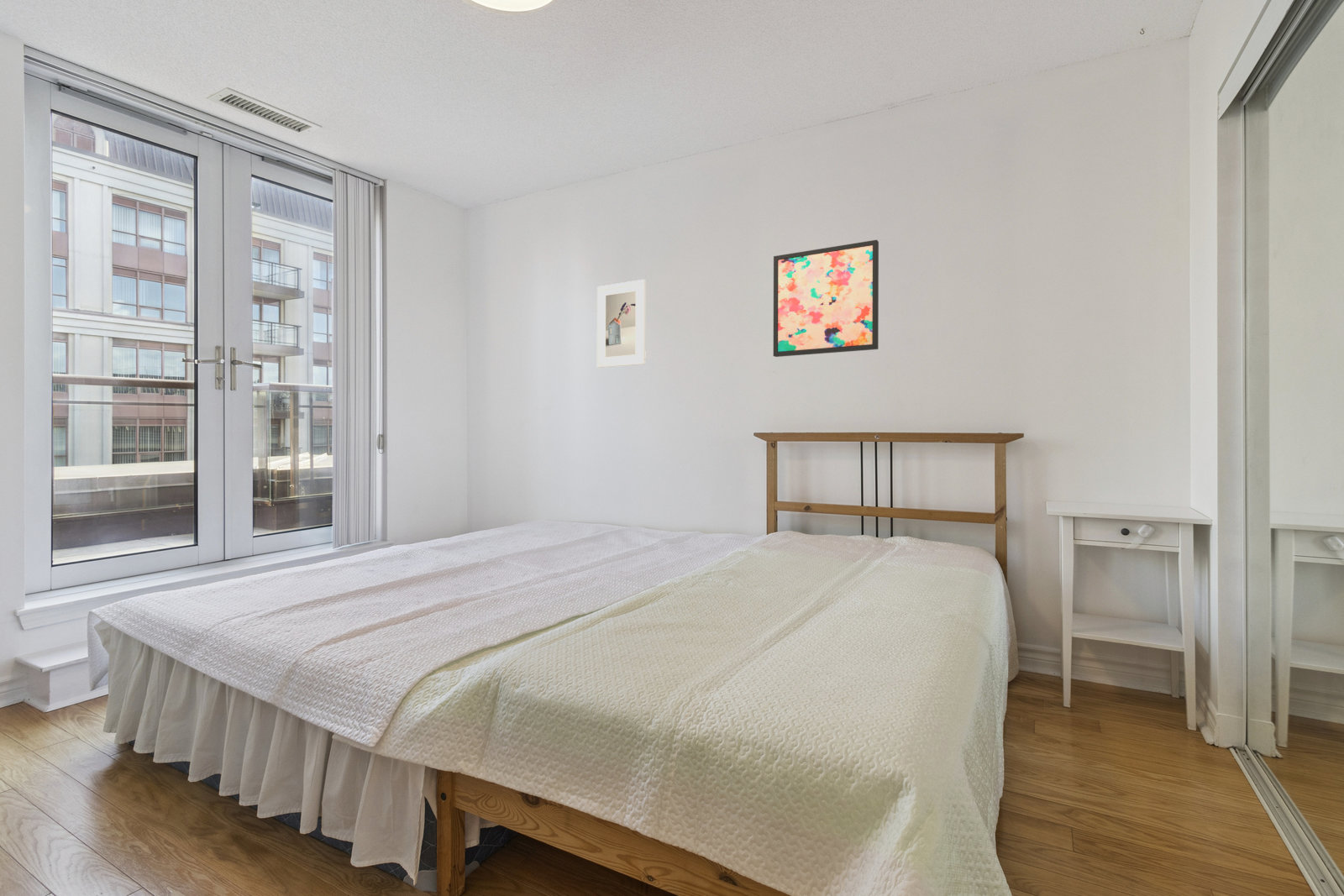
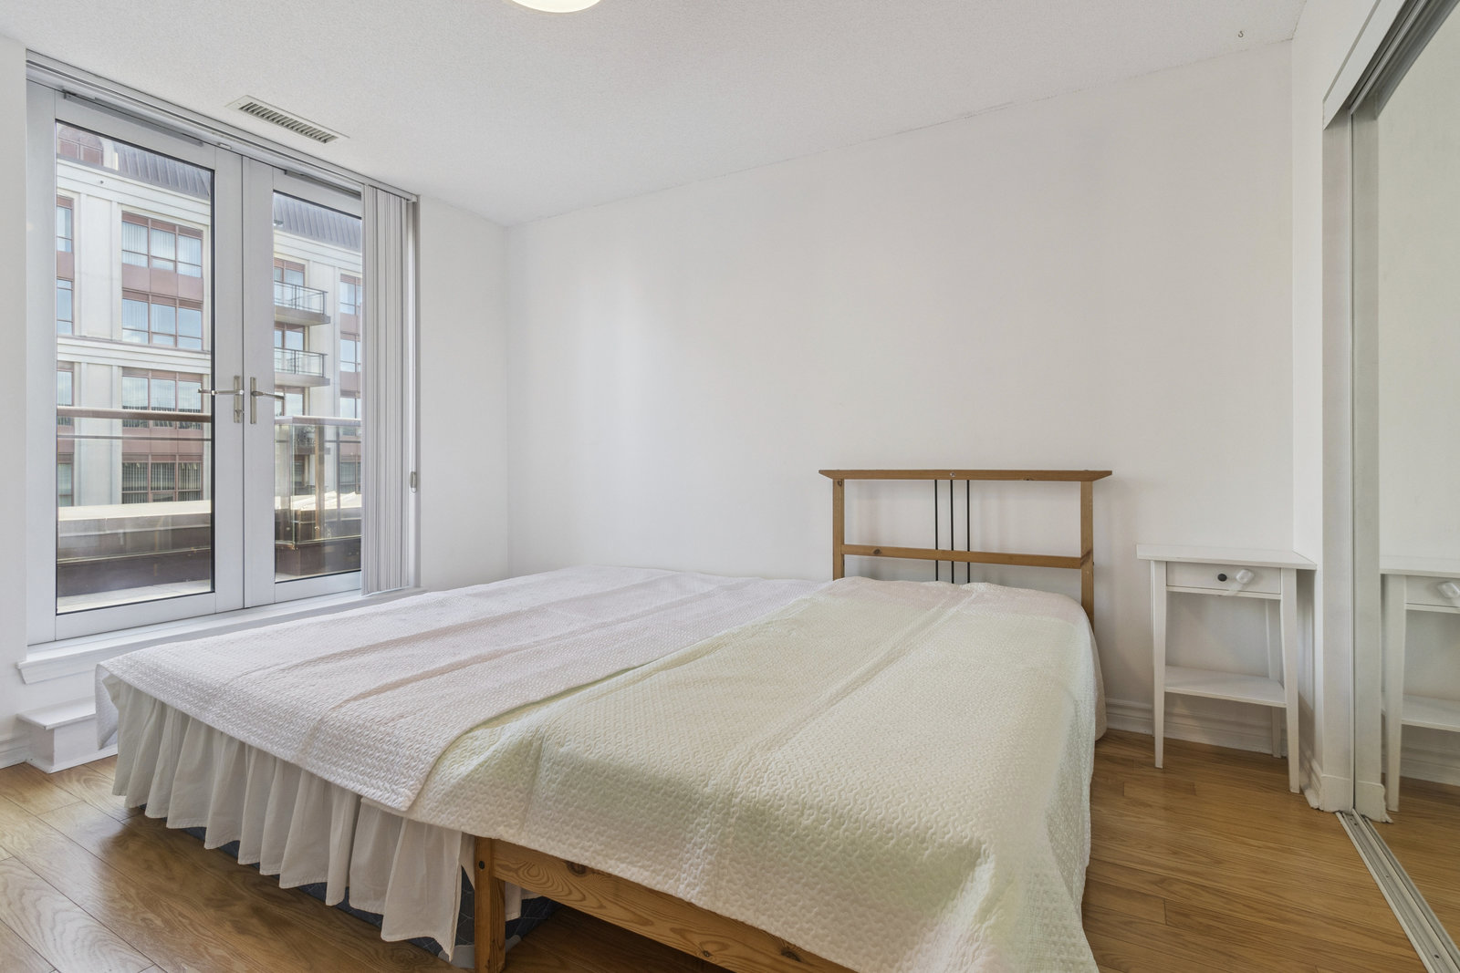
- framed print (621, 324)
- wall art (823, 301)
